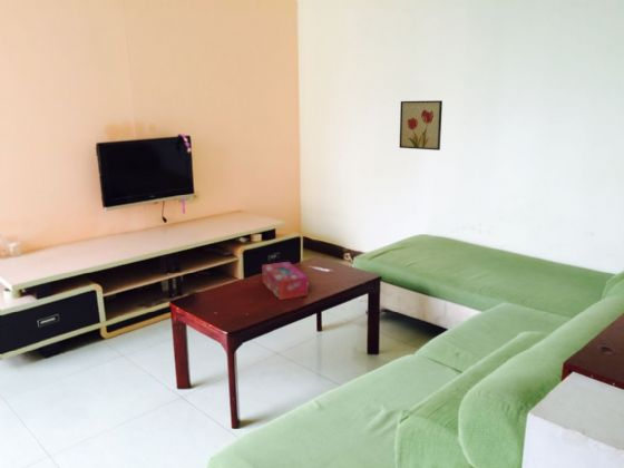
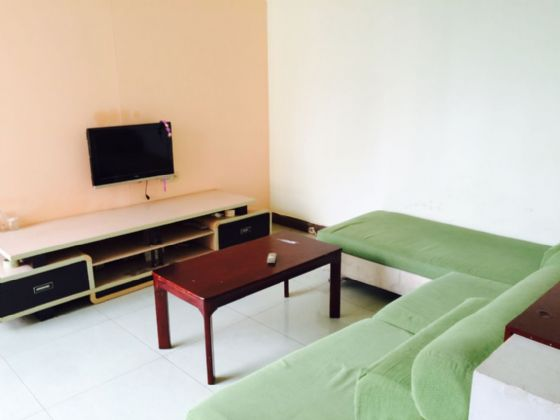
- tissue box (284, 280)
- wall art (420, 125)
